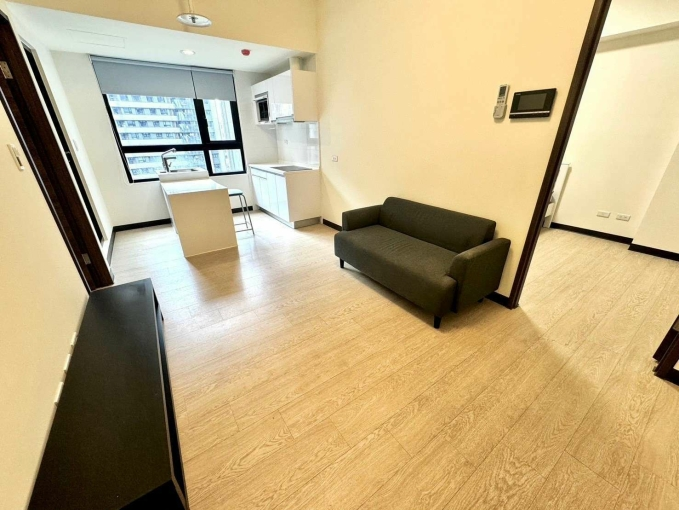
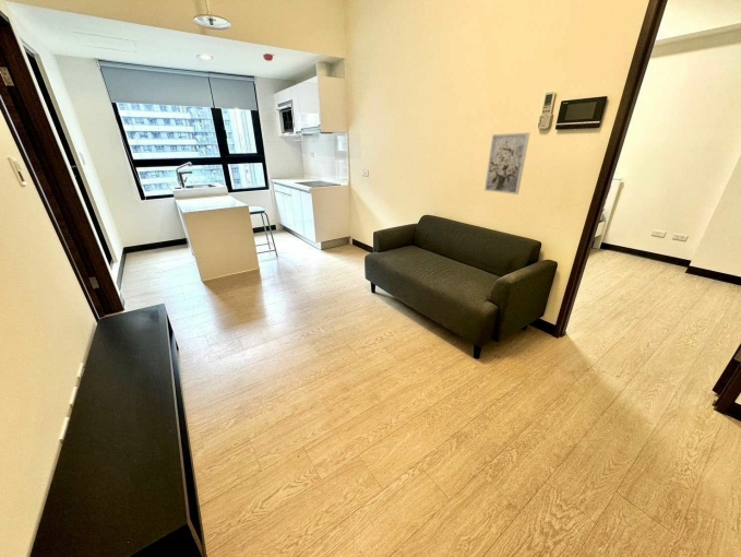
+ wall art (505, 164)
